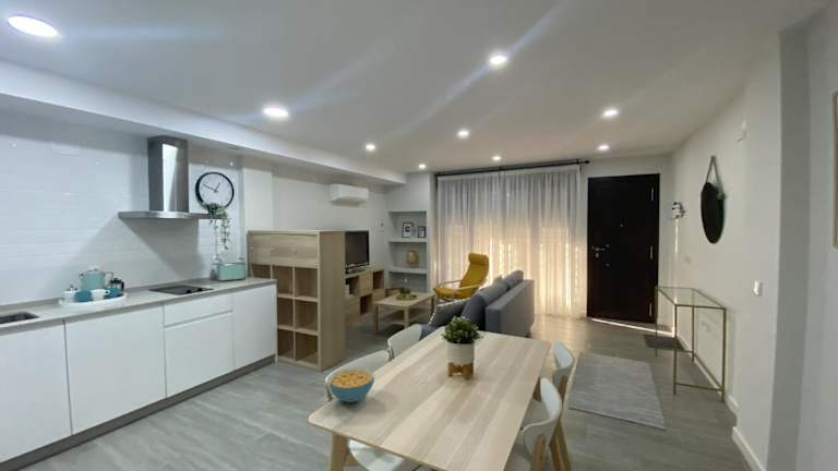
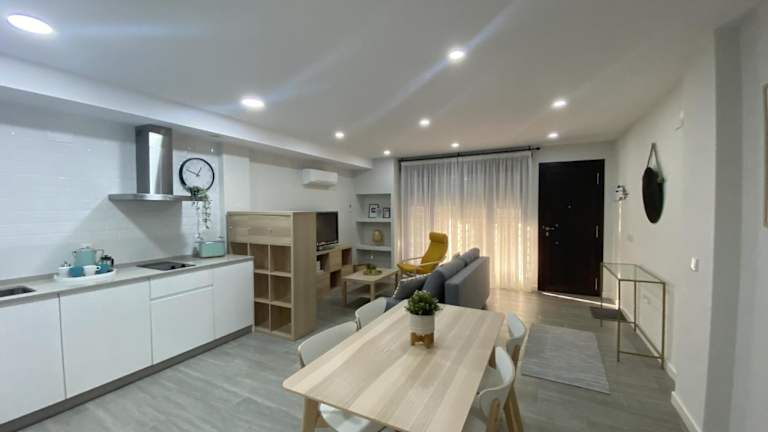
- cereal bowl (351, 387)
